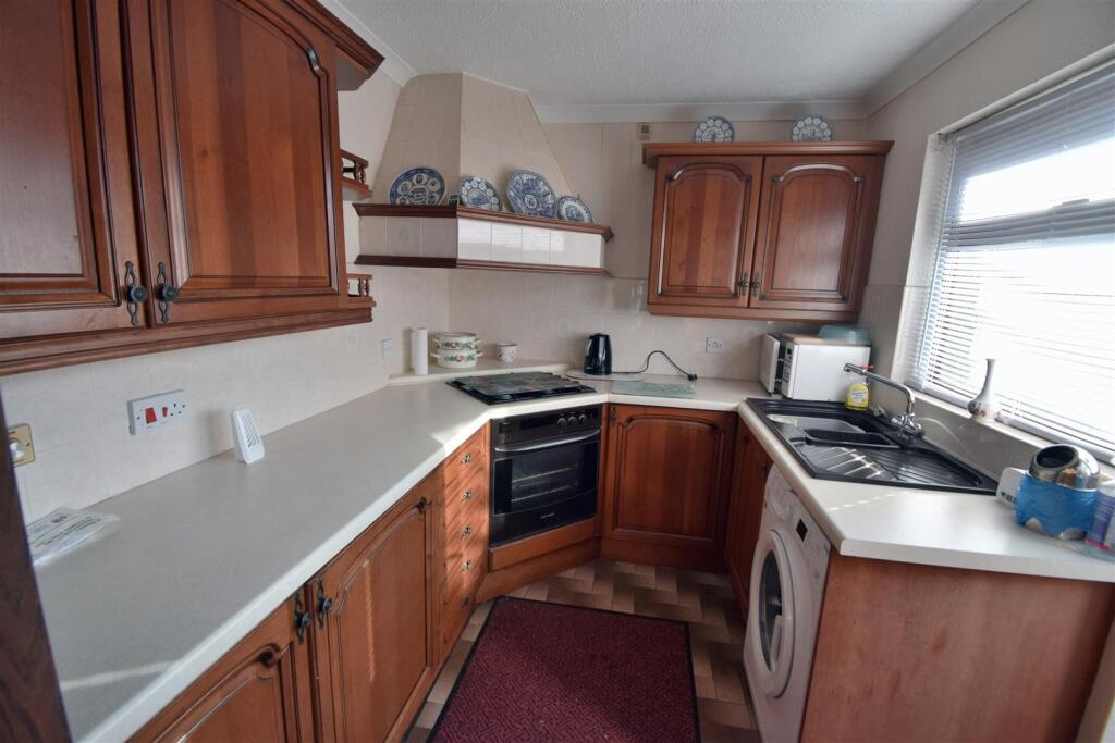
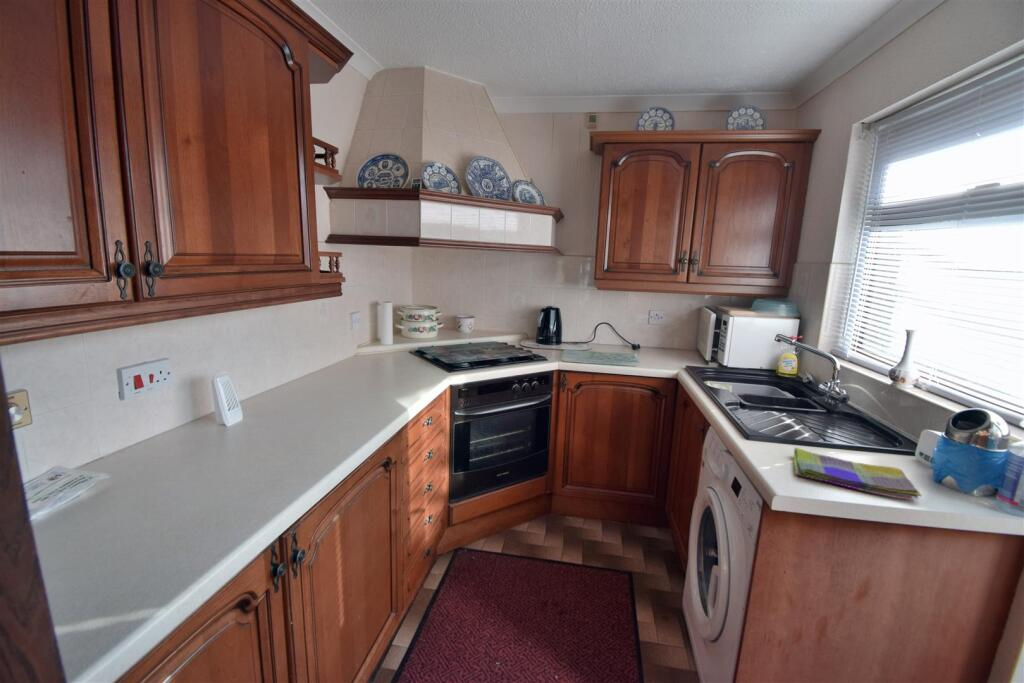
+ dish towel (850, 471)
